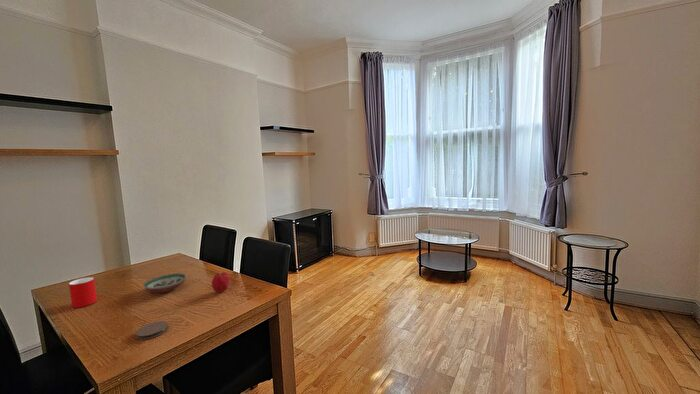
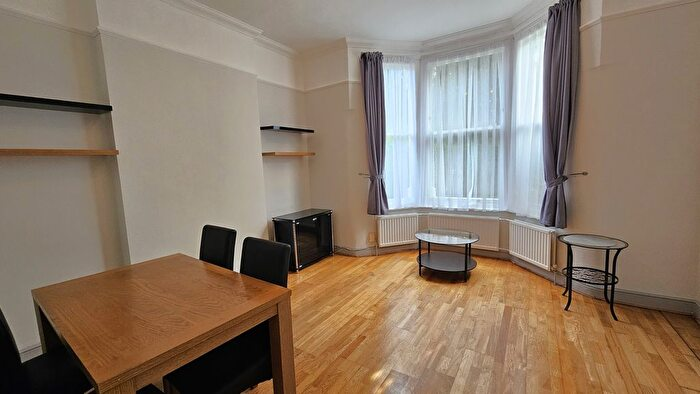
- fruit (220, 281)
- cup (80, 291)
- coaster (152, 329)
- decorative bowl (165, 284)
